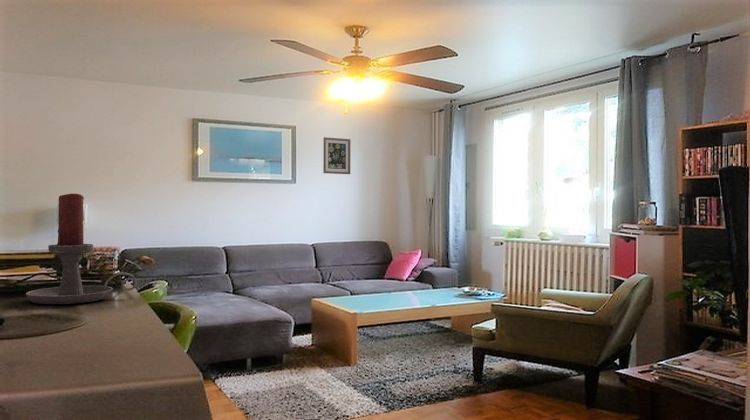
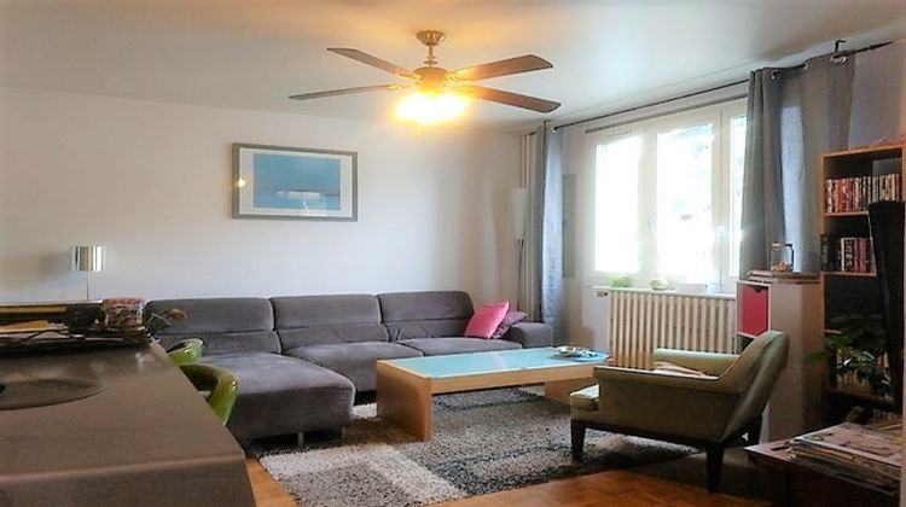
- wall art (337, 156)
- candle holder (83, 246)
